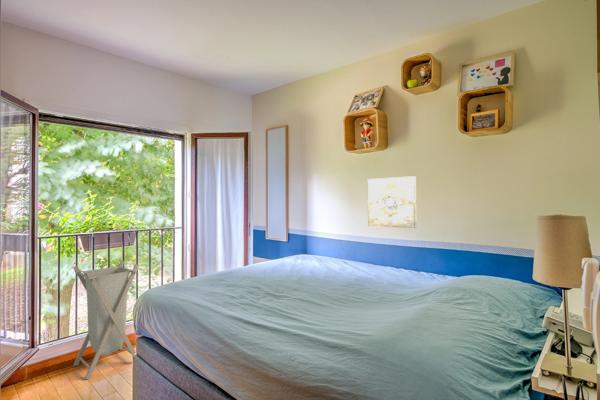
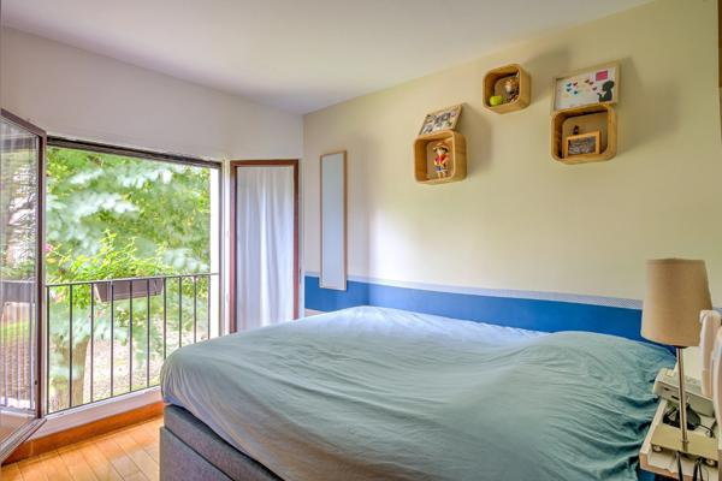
- laundry hamper (106, 314)
- wall art (390, 202)
